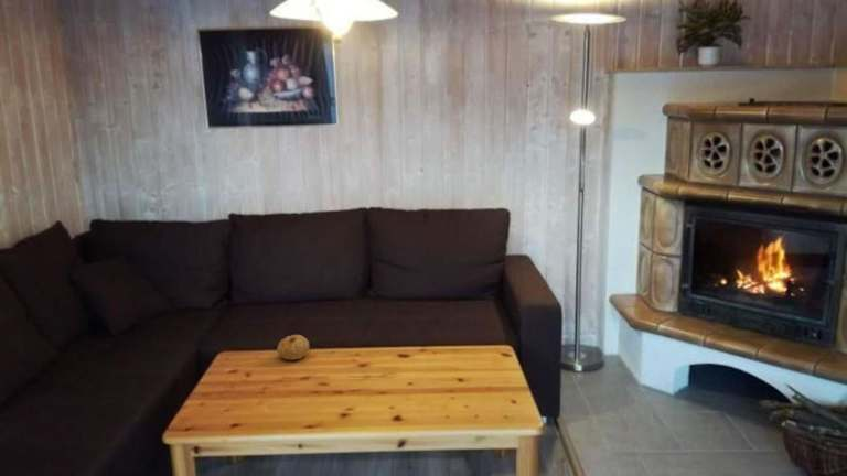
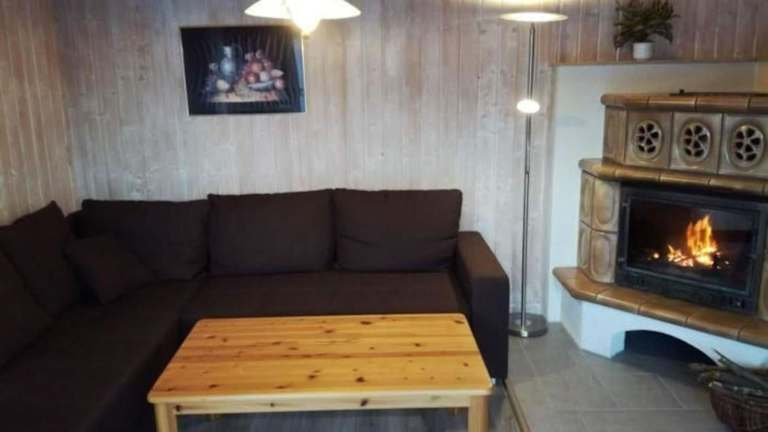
- fruit (292, 346)
